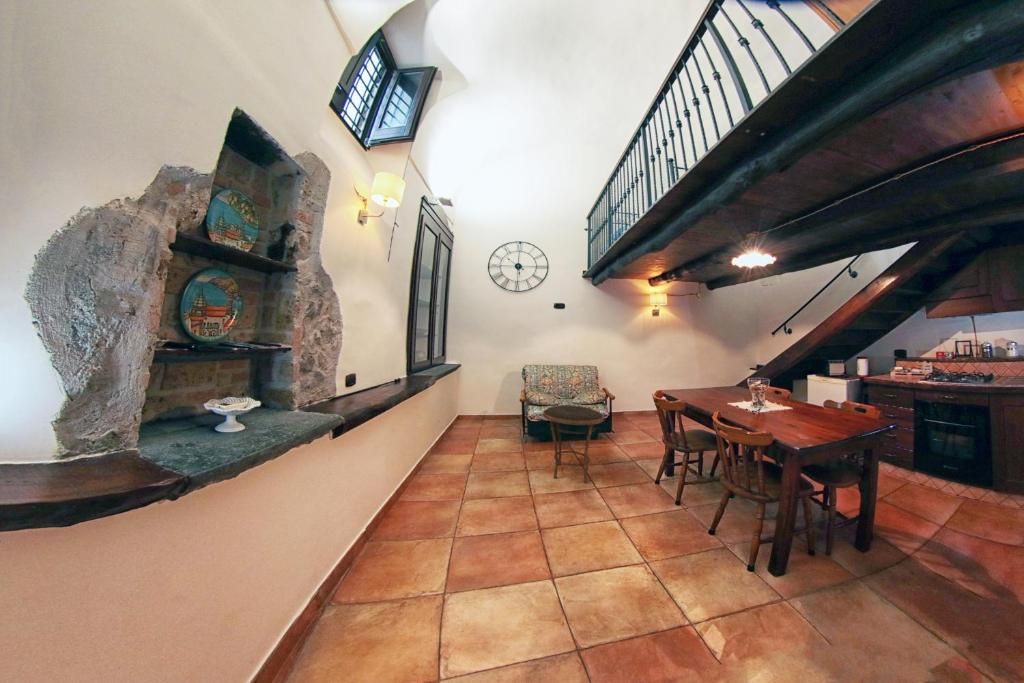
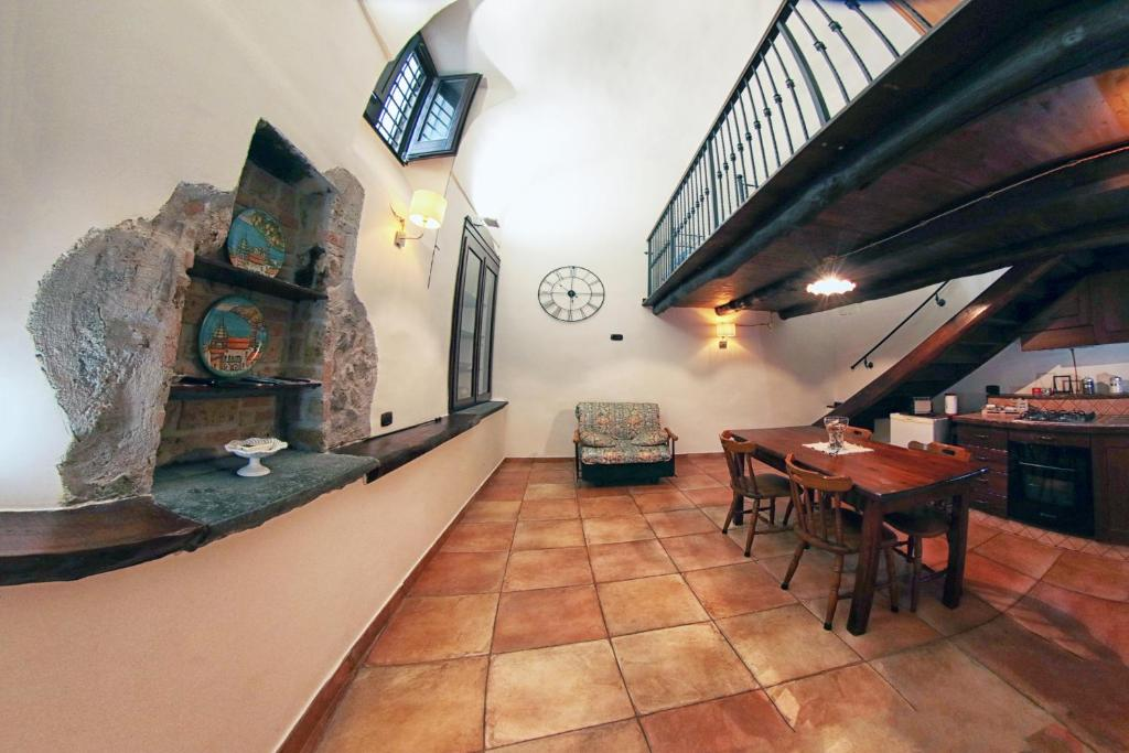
- side table (573, 433)
